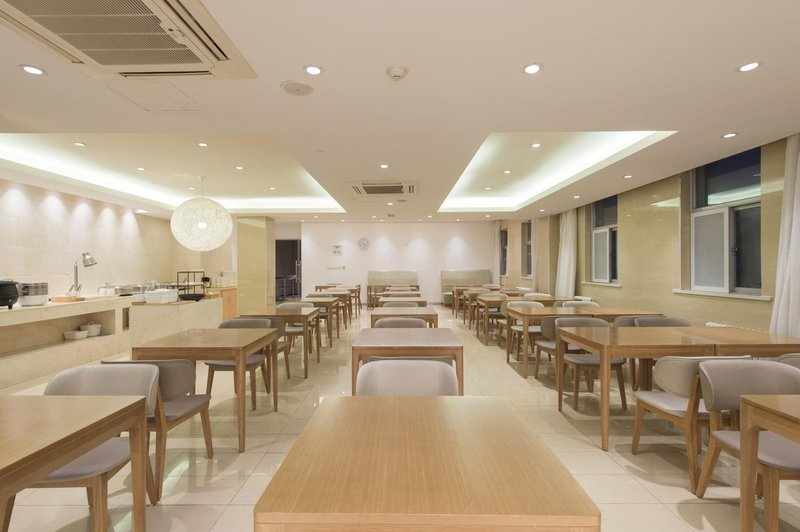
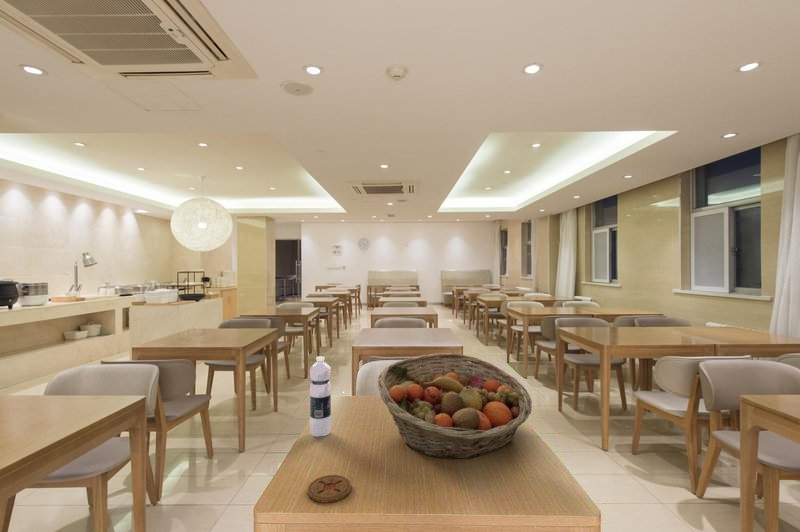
+ fruit basket (454, 400)
+ water bottle (320, 395)
+ coaster (329, 487)
